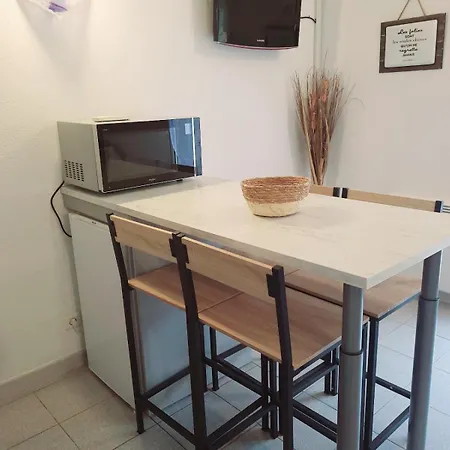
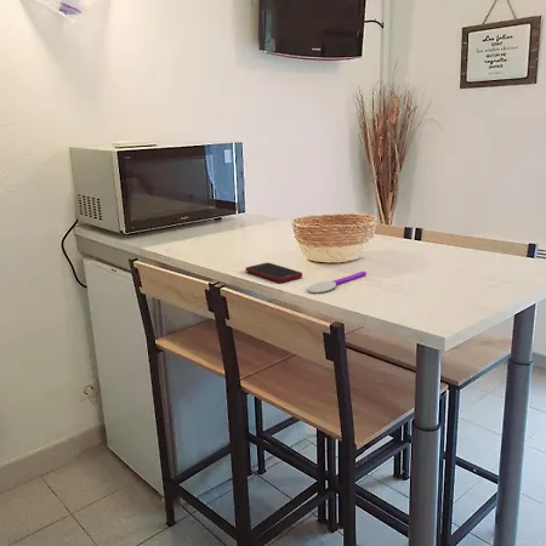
+ cell phone (273, 272)
+ spoon (339, 280)
